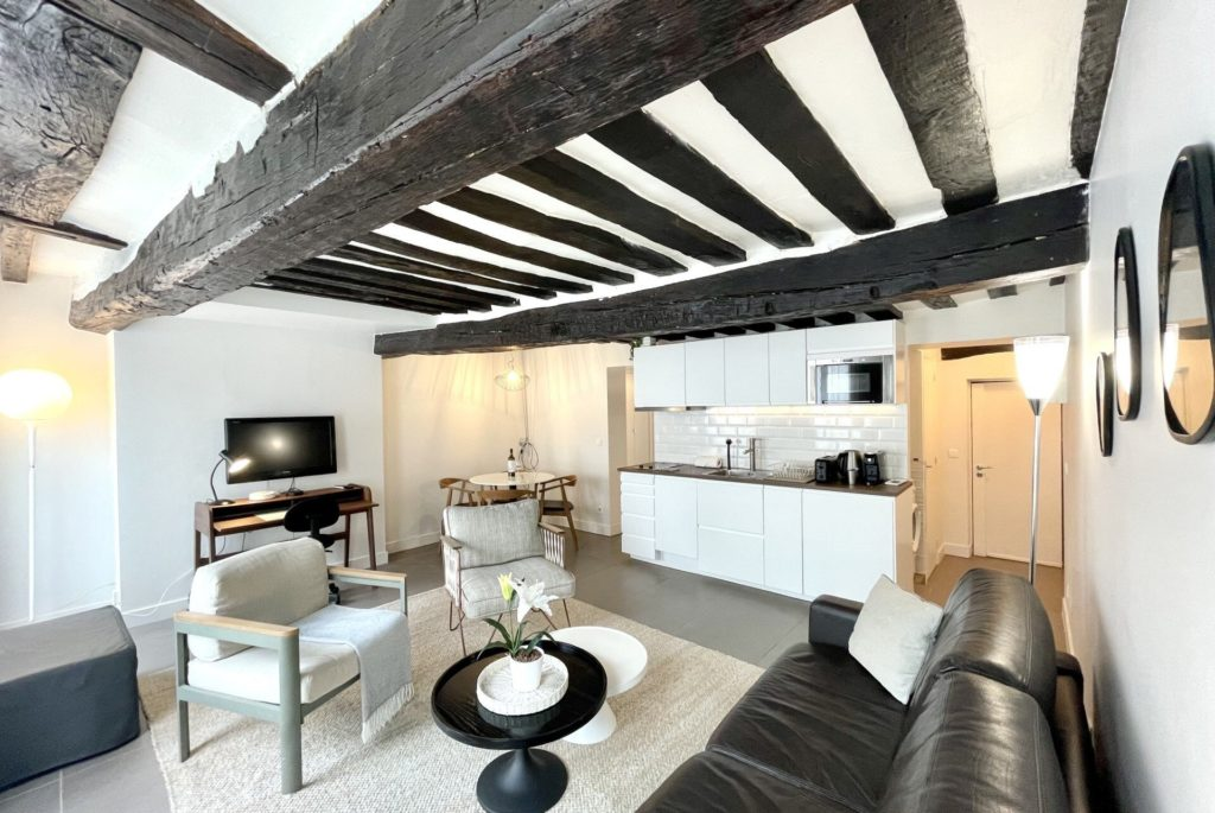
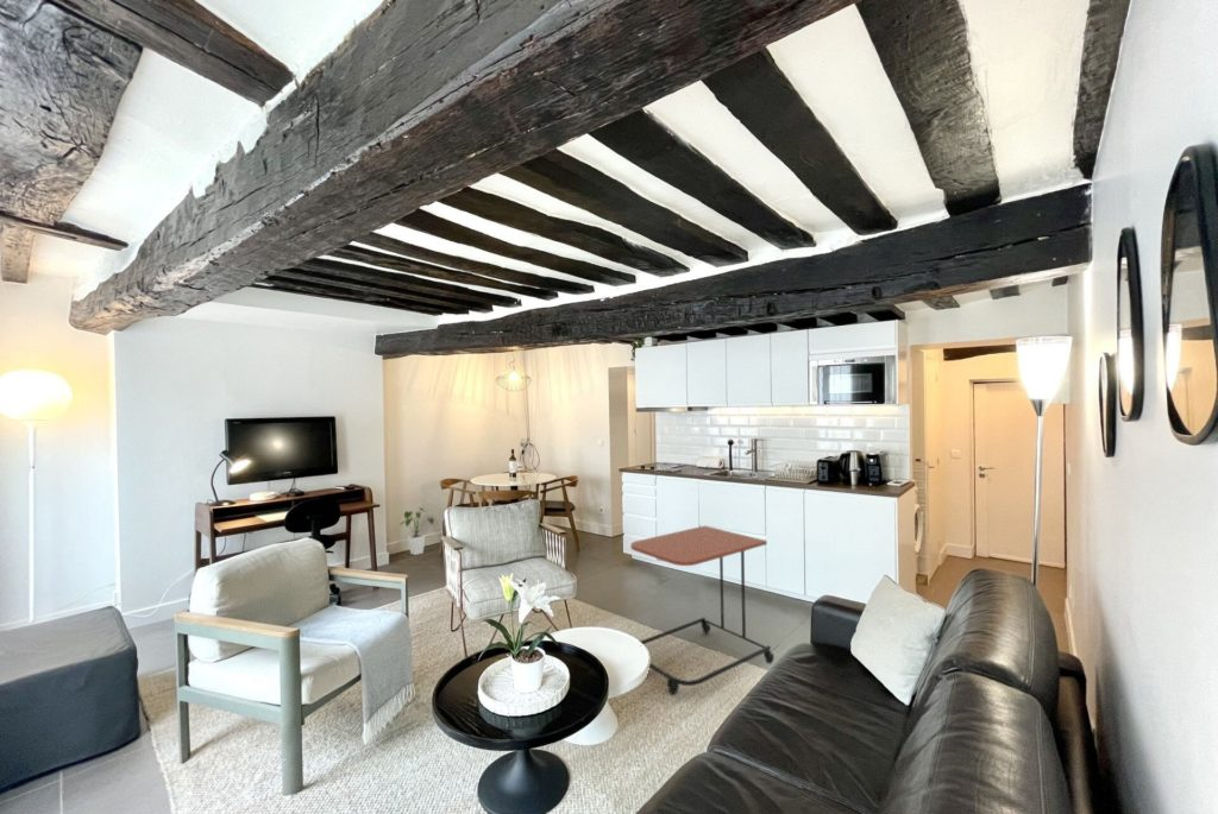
+ side table (703, 617)
+ house plant (419, 530)
